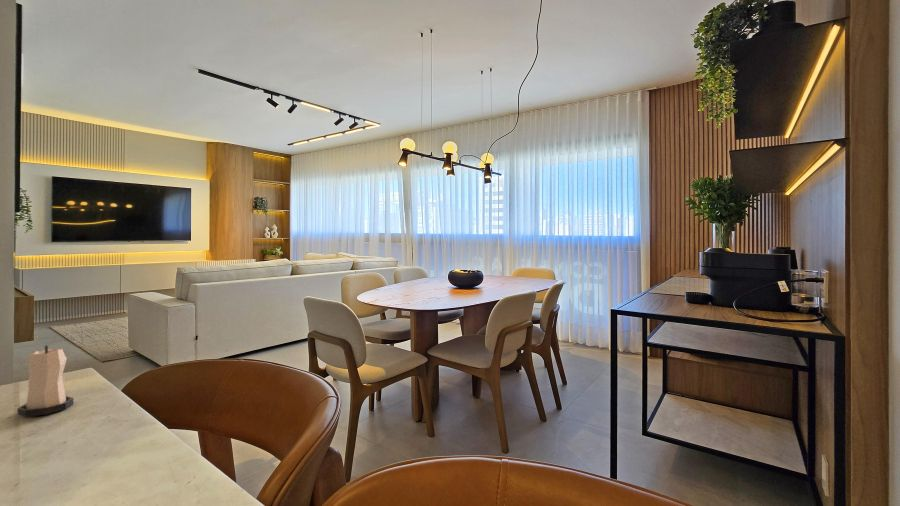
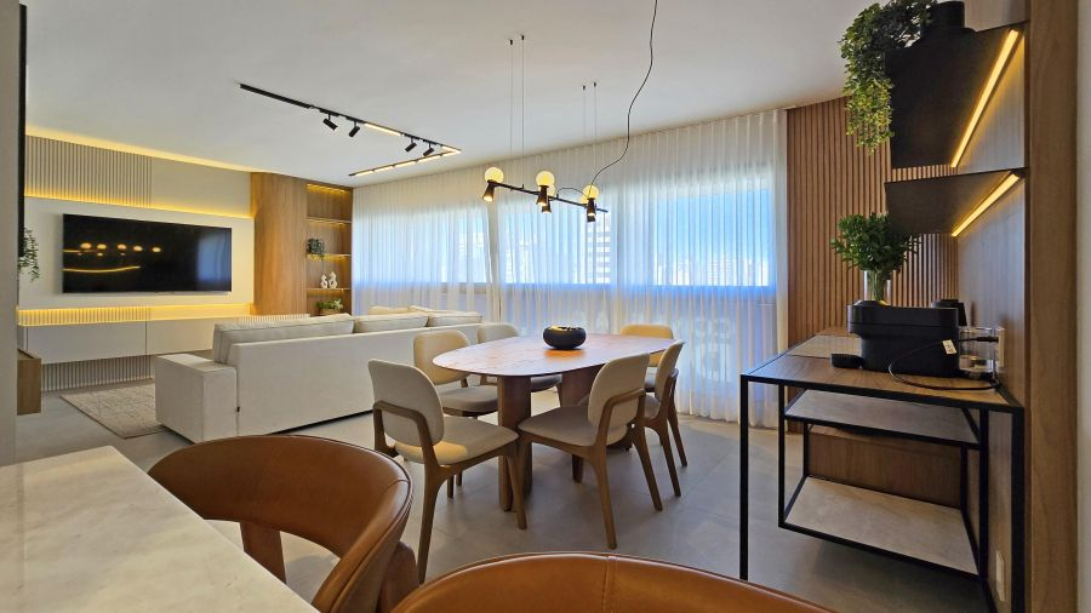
- candle (46, 376)
